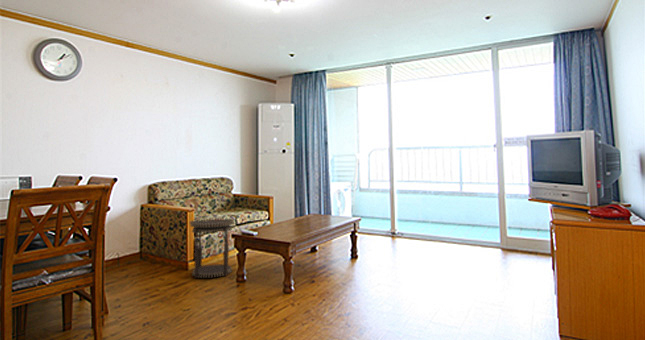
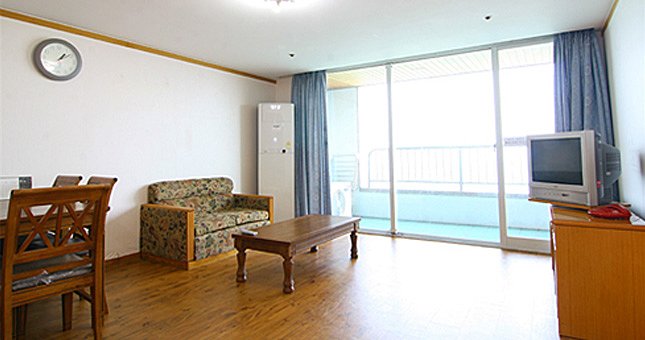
- side table (201, 248)
